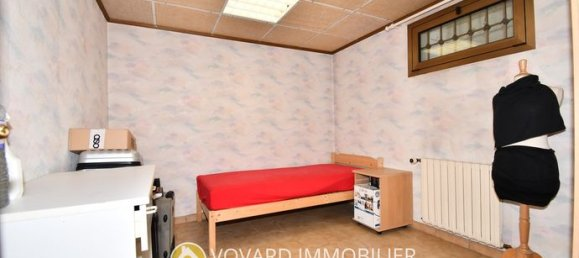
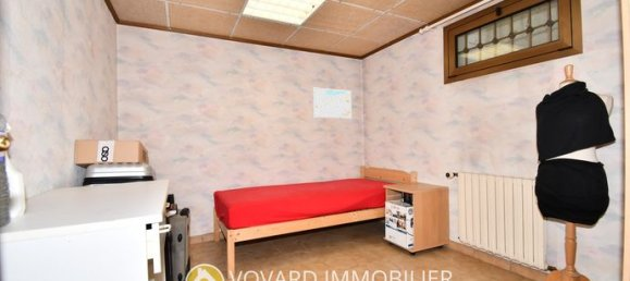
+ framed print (333, 102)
